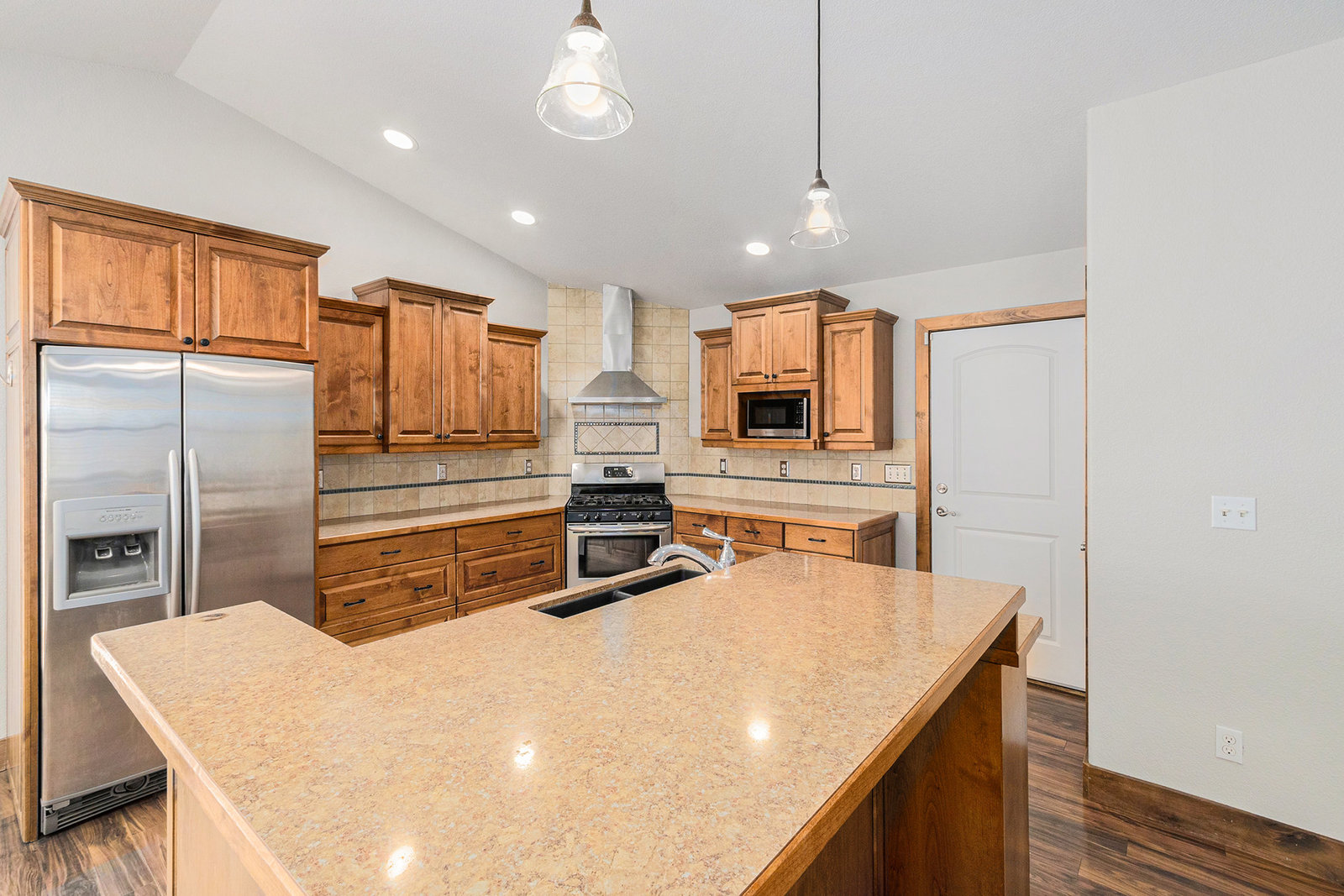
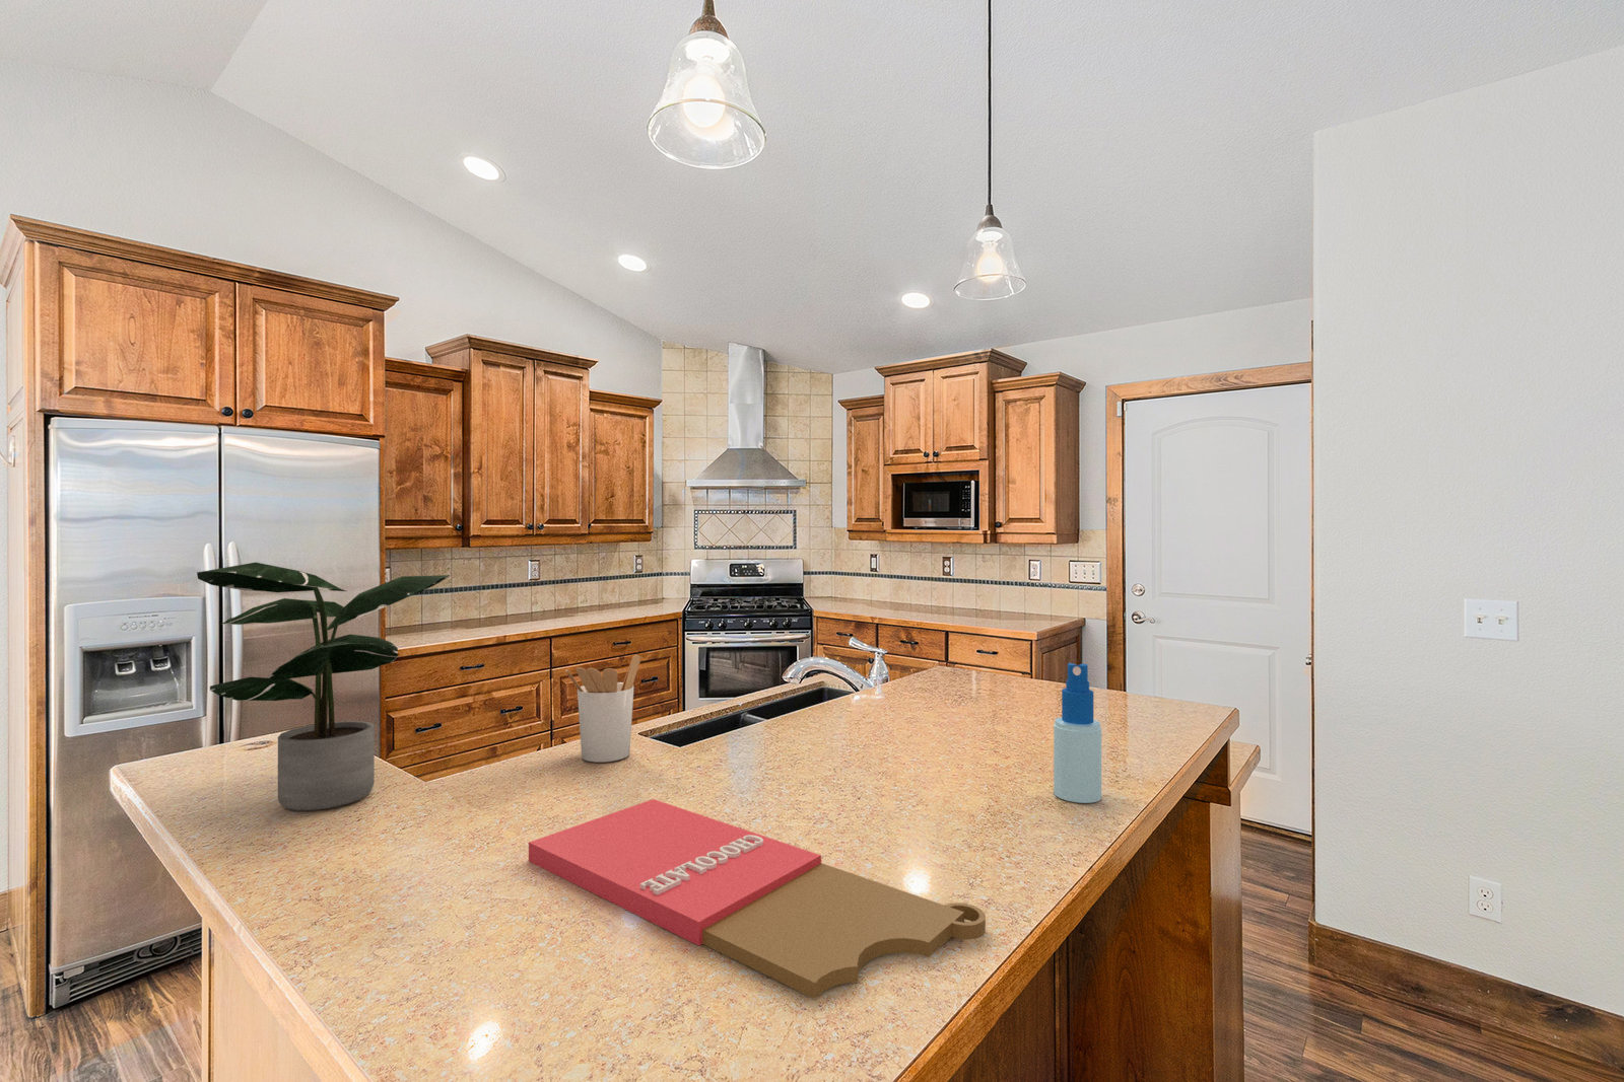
+ potted plant (315, 679)
+ cutting board (740, 877)
+ utensil holder (603, 708)
+ spray bottle (1077, 729)
